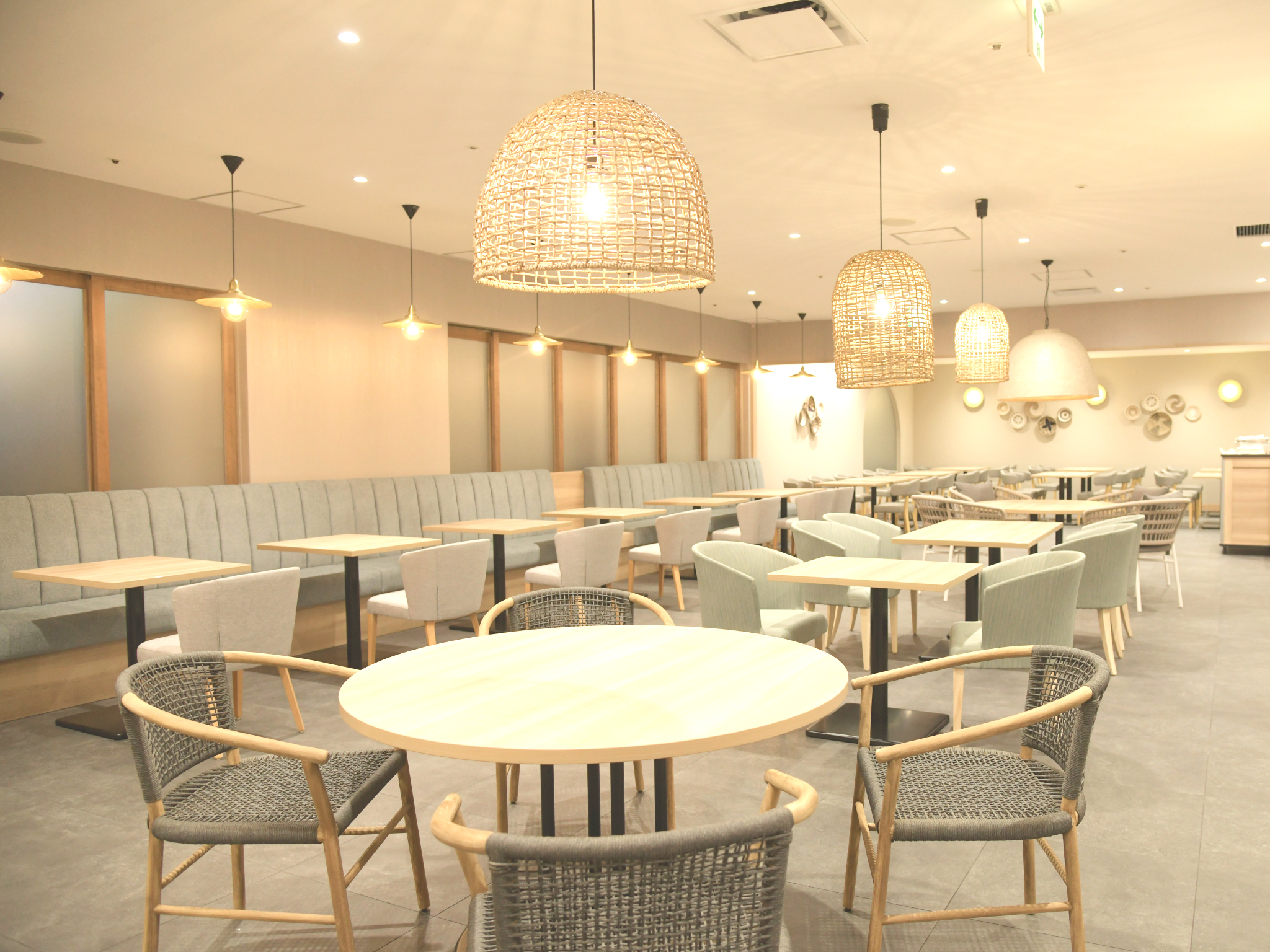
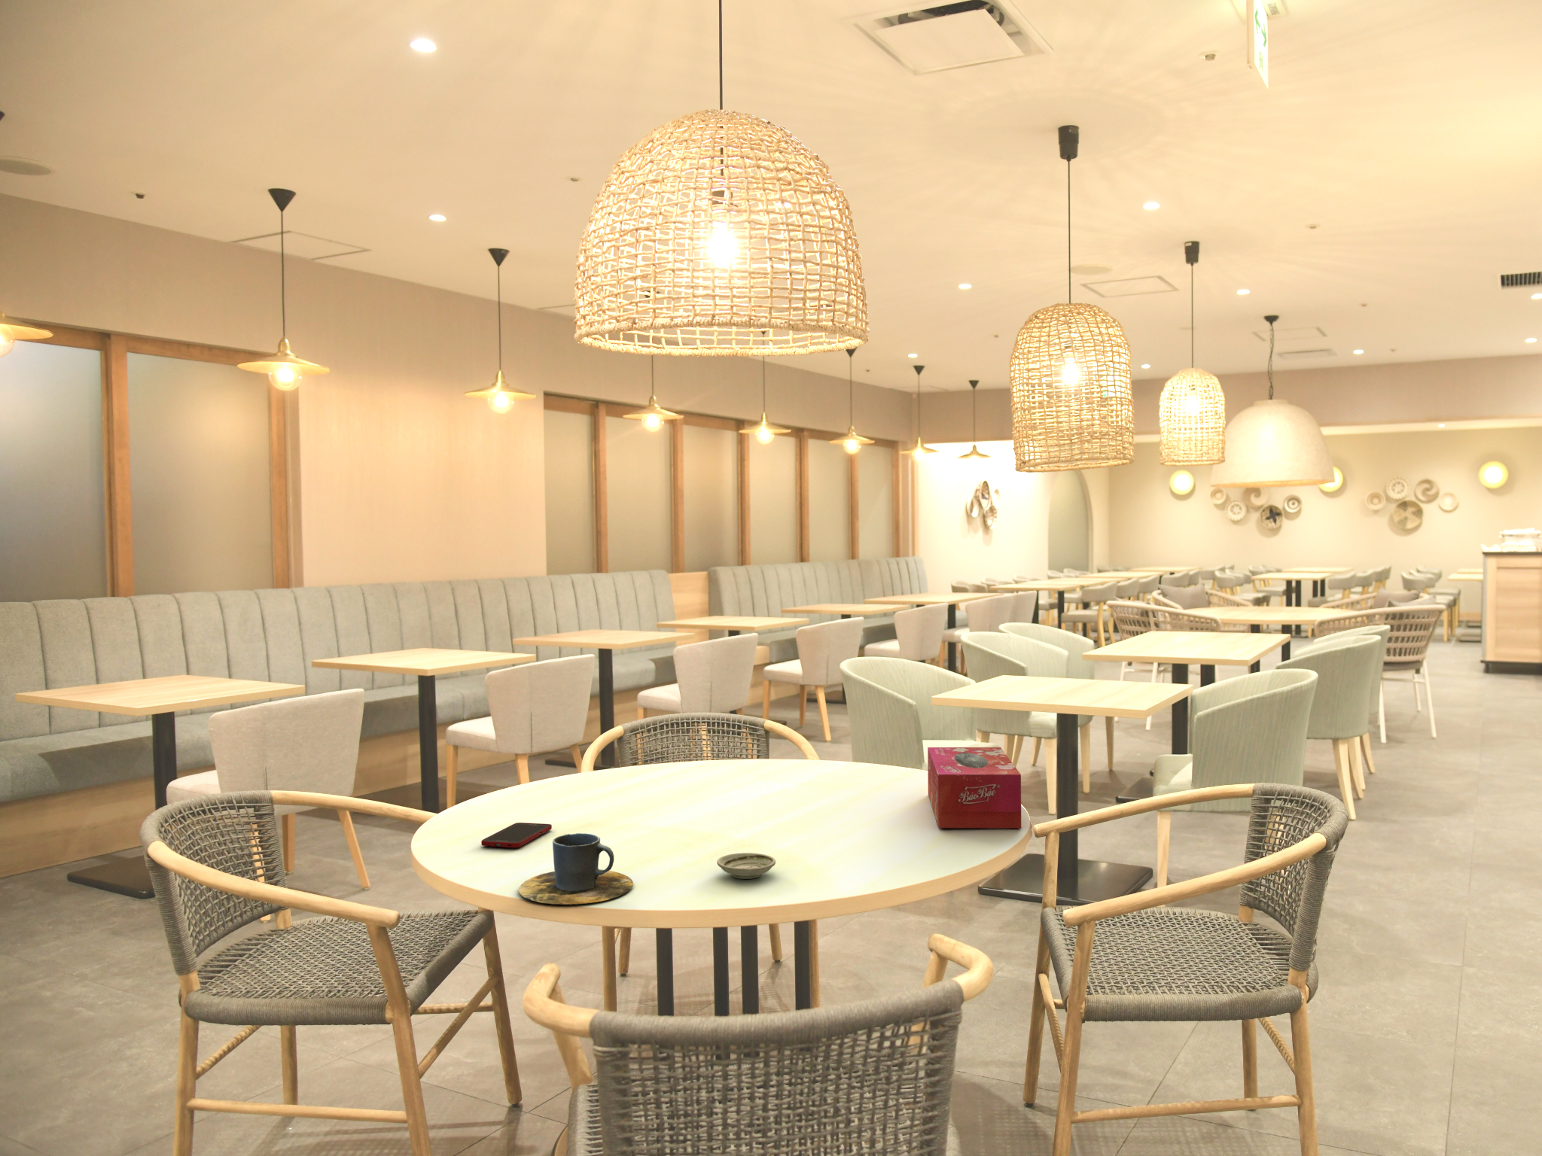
+ cup (576, 862)
+ tissue box (971, 784)
+ saucer (747, 867)
+ cell phone (517, 834)
